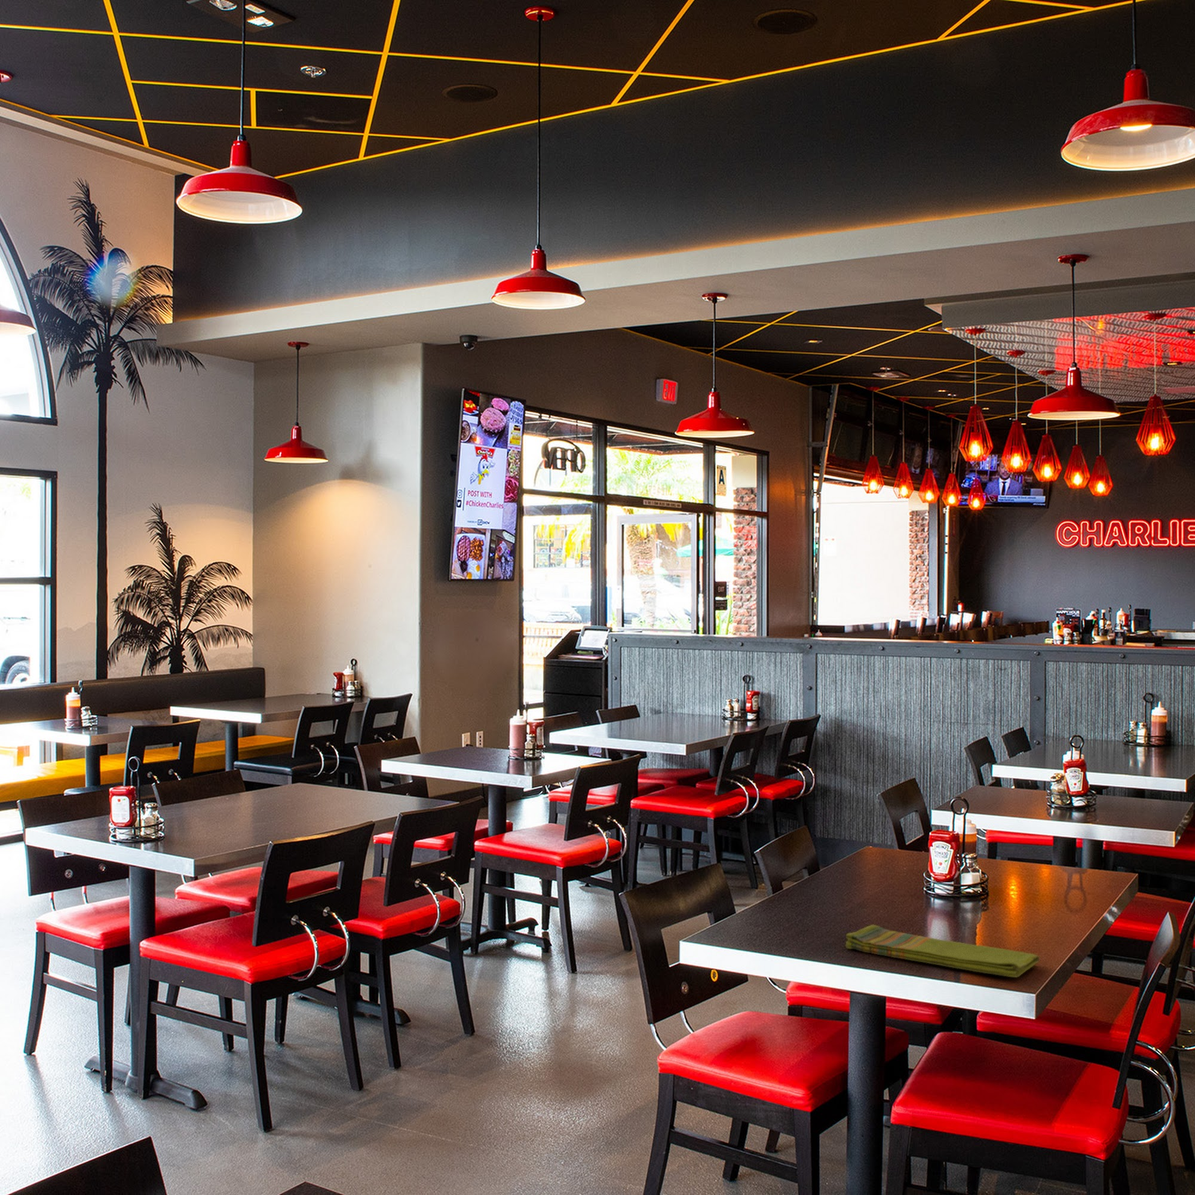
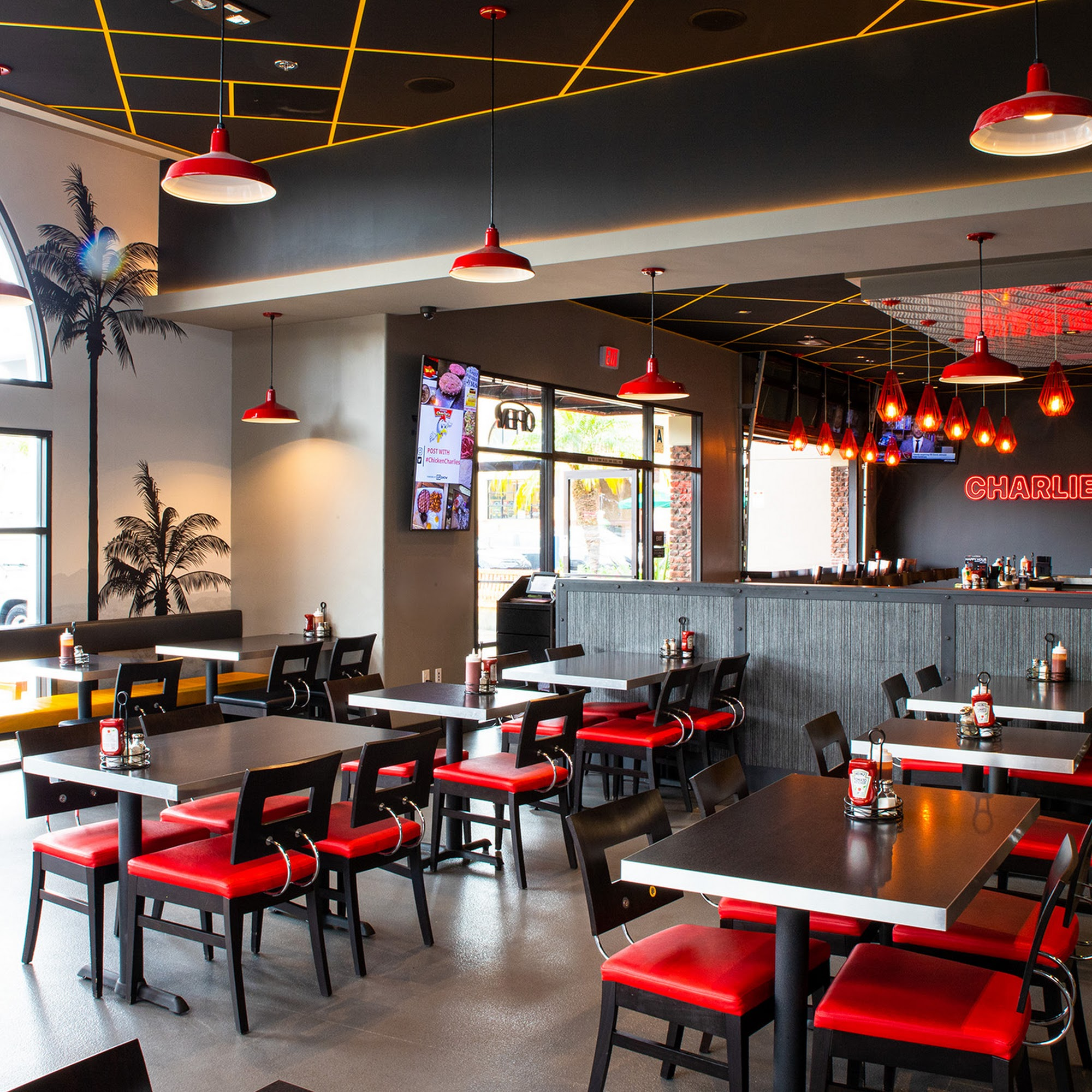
- dish towel (940, 948)
